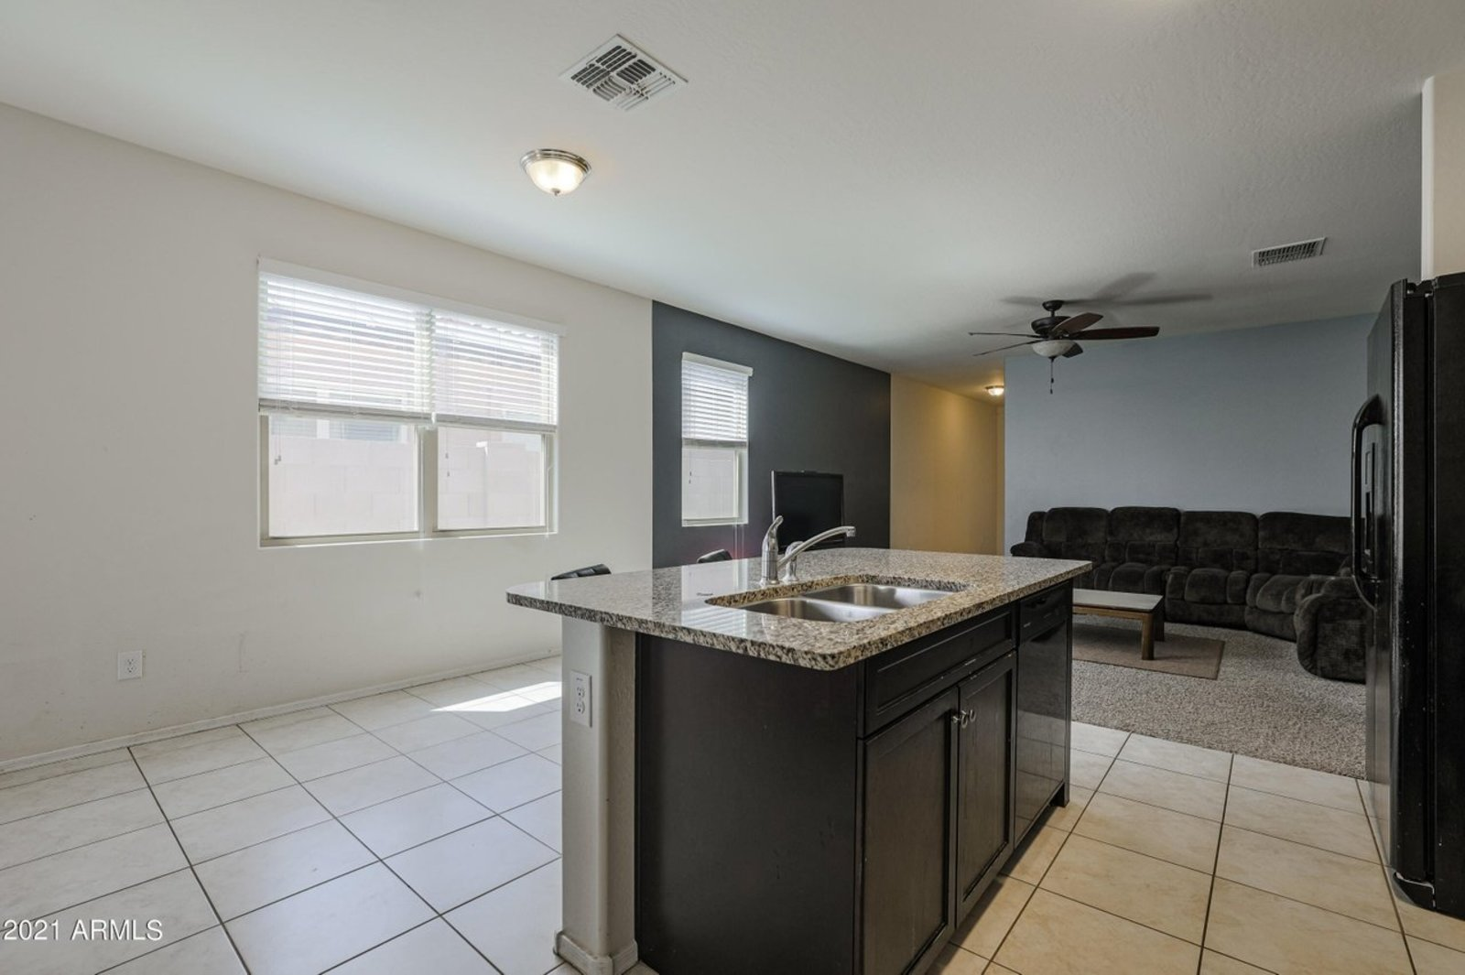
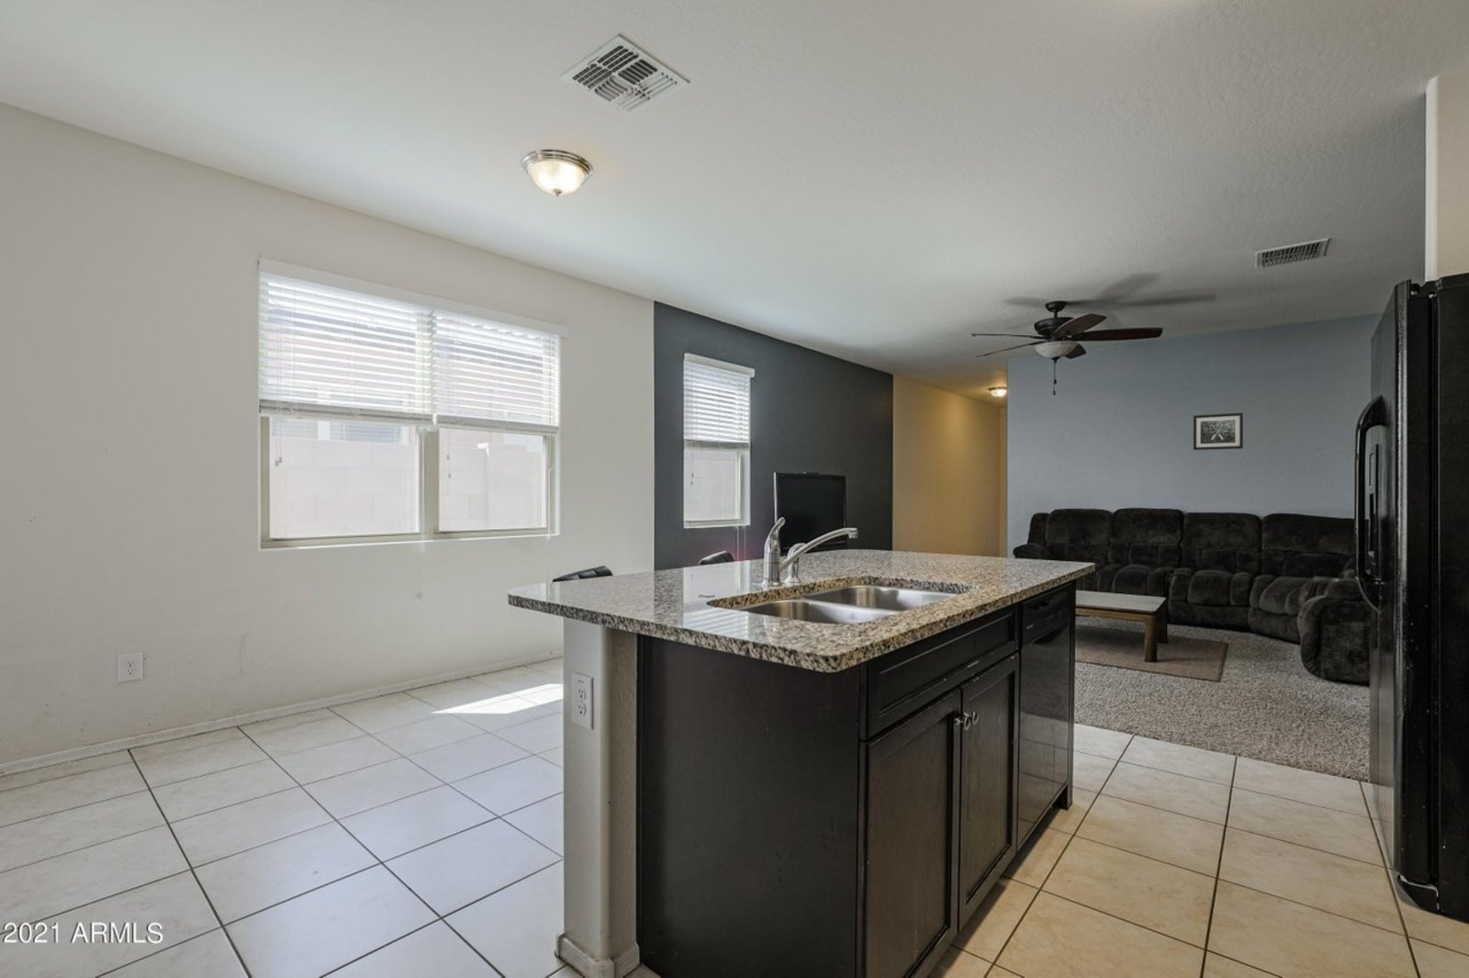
+ wall art (1217, 431)
